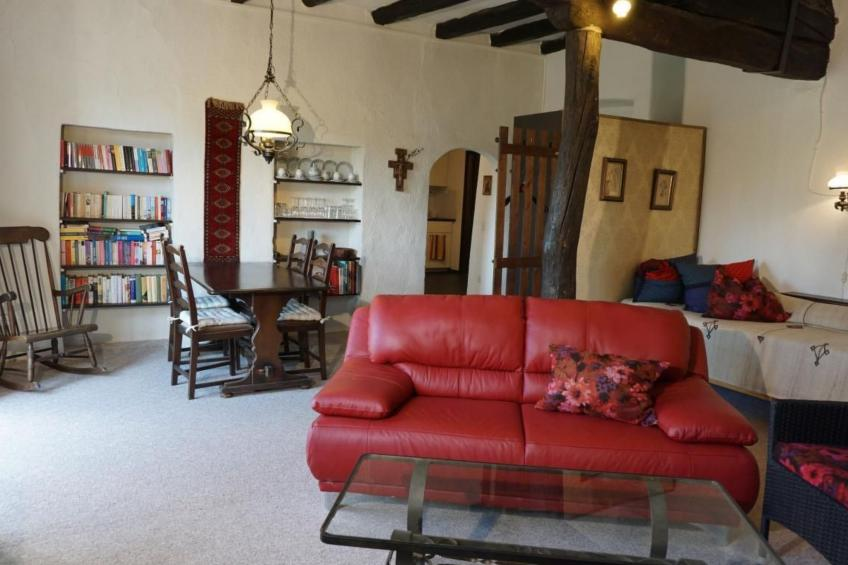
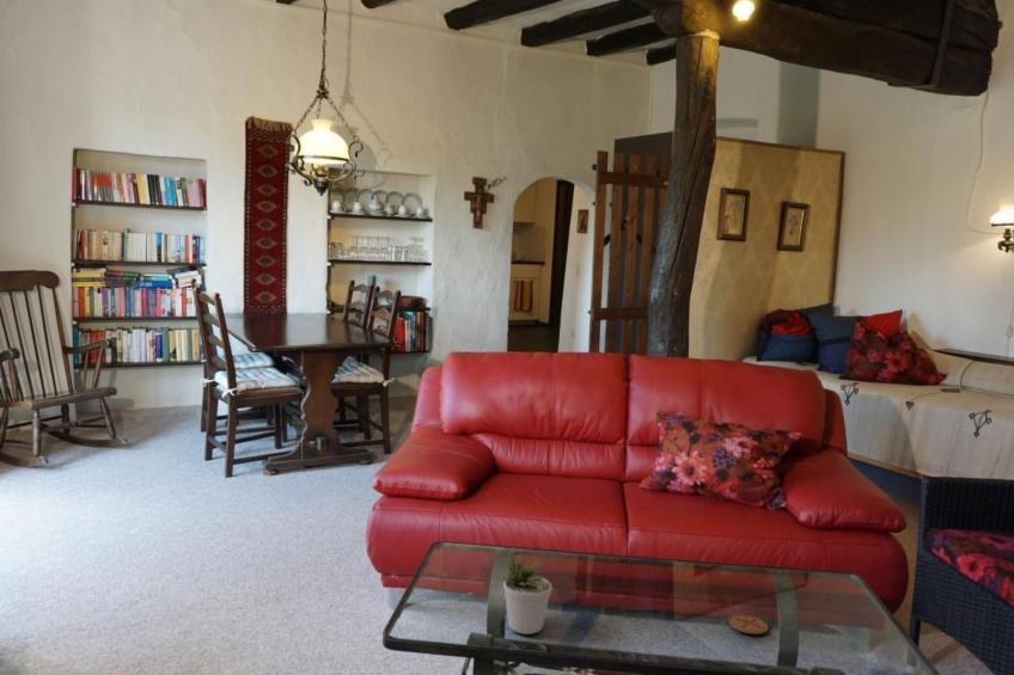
+ potted plant (525, 589)
+ coaster (749, 624)
